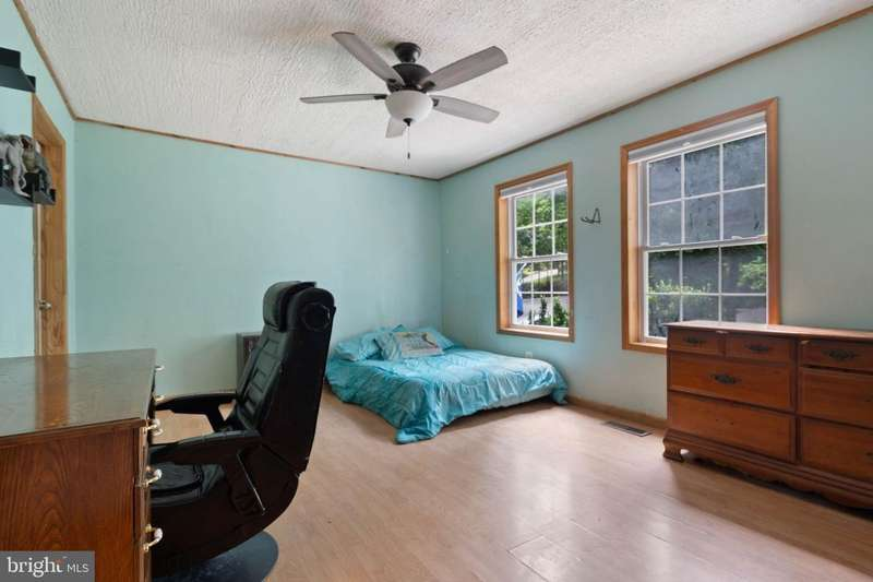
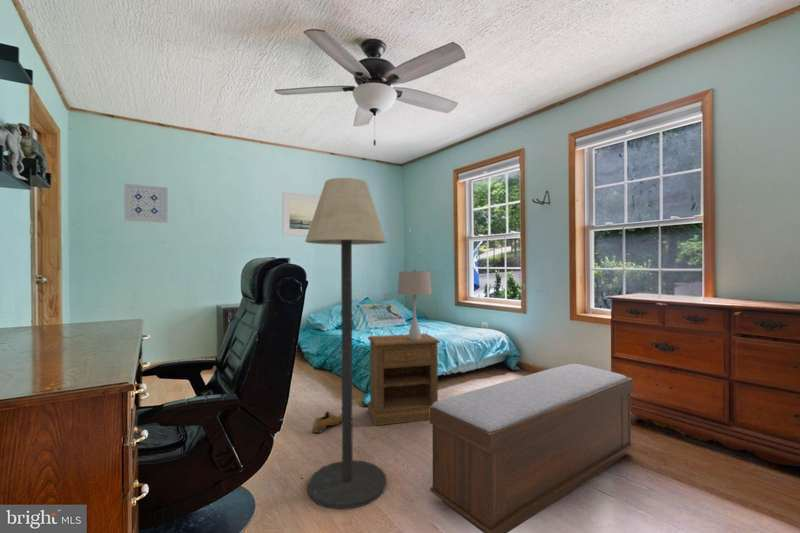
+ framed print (303, 215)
+ bench (541, 429)
+ shoe (329, 417)
+ wall art (146, 203)
+ floor lamp (346, 333)
+ nightstand (403, 376)
+ table lamp (414, 303)
